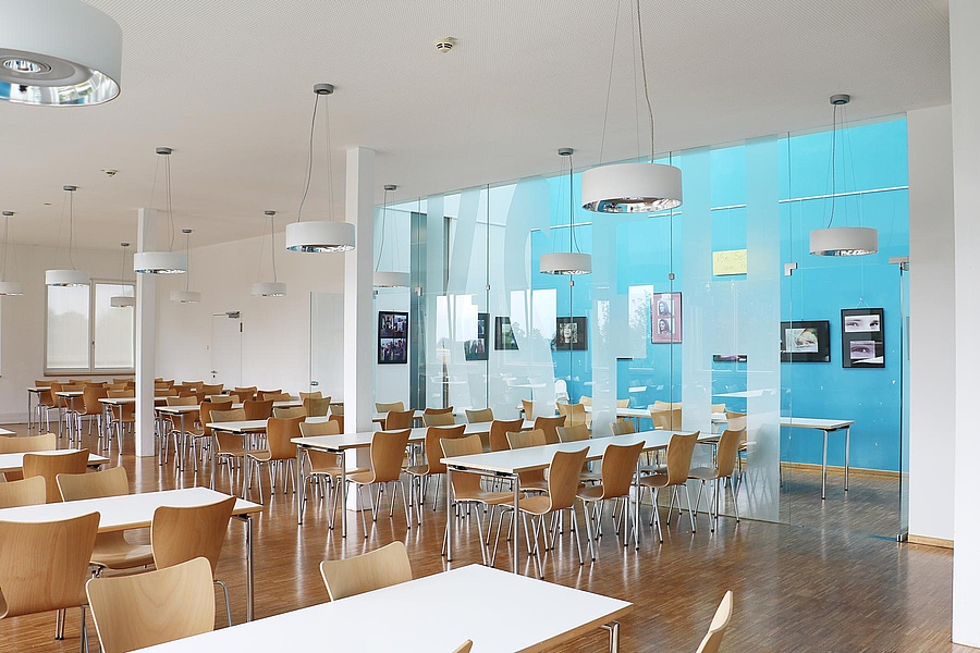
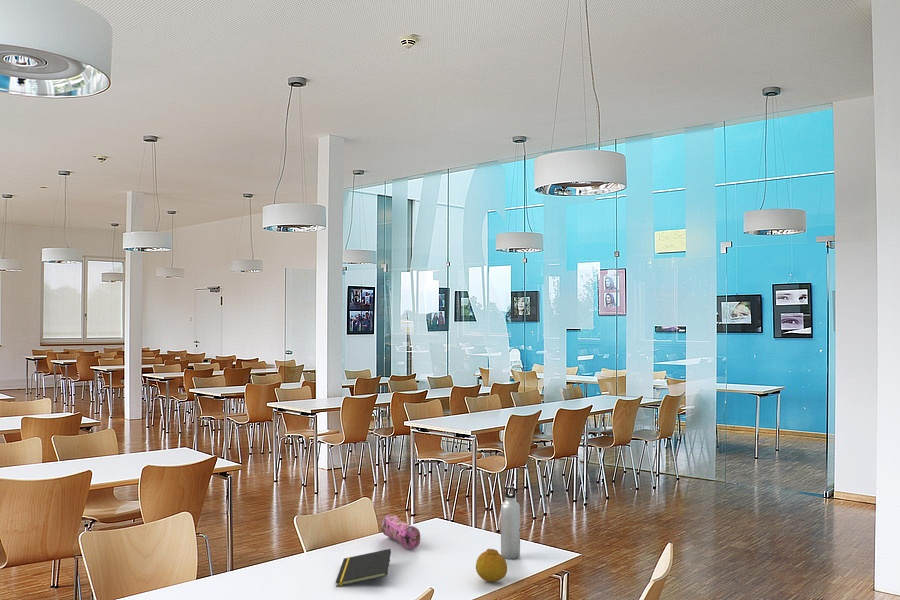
+ water bottle (510, 521)
+ pencil case (400, 531)
+ notepad (364, 566)
+ fruit (491, 565)
